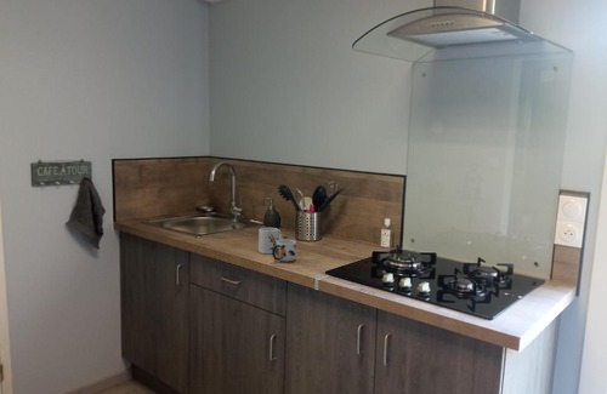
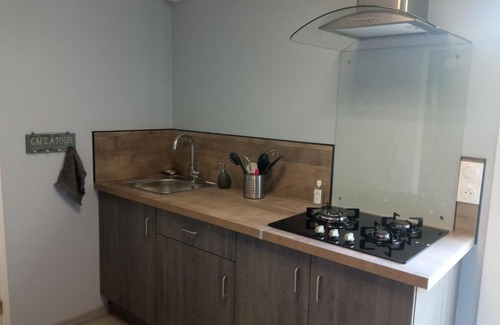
- mug (283, 249)
- mug (271, 239)
